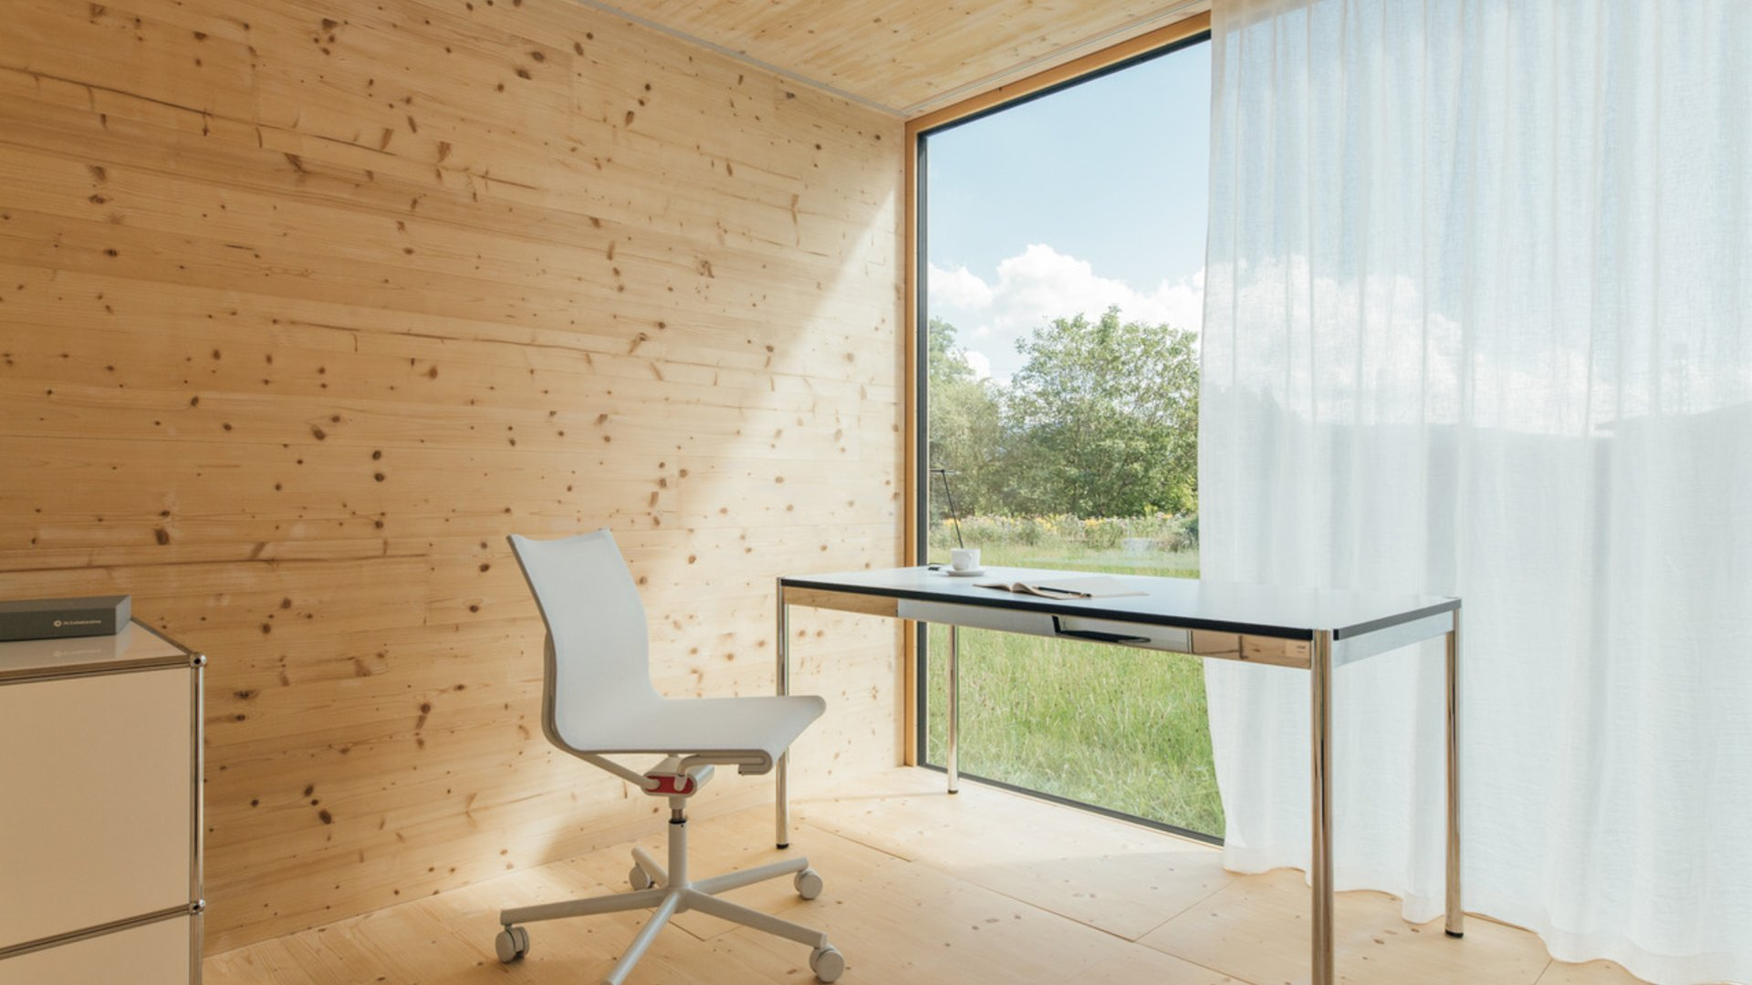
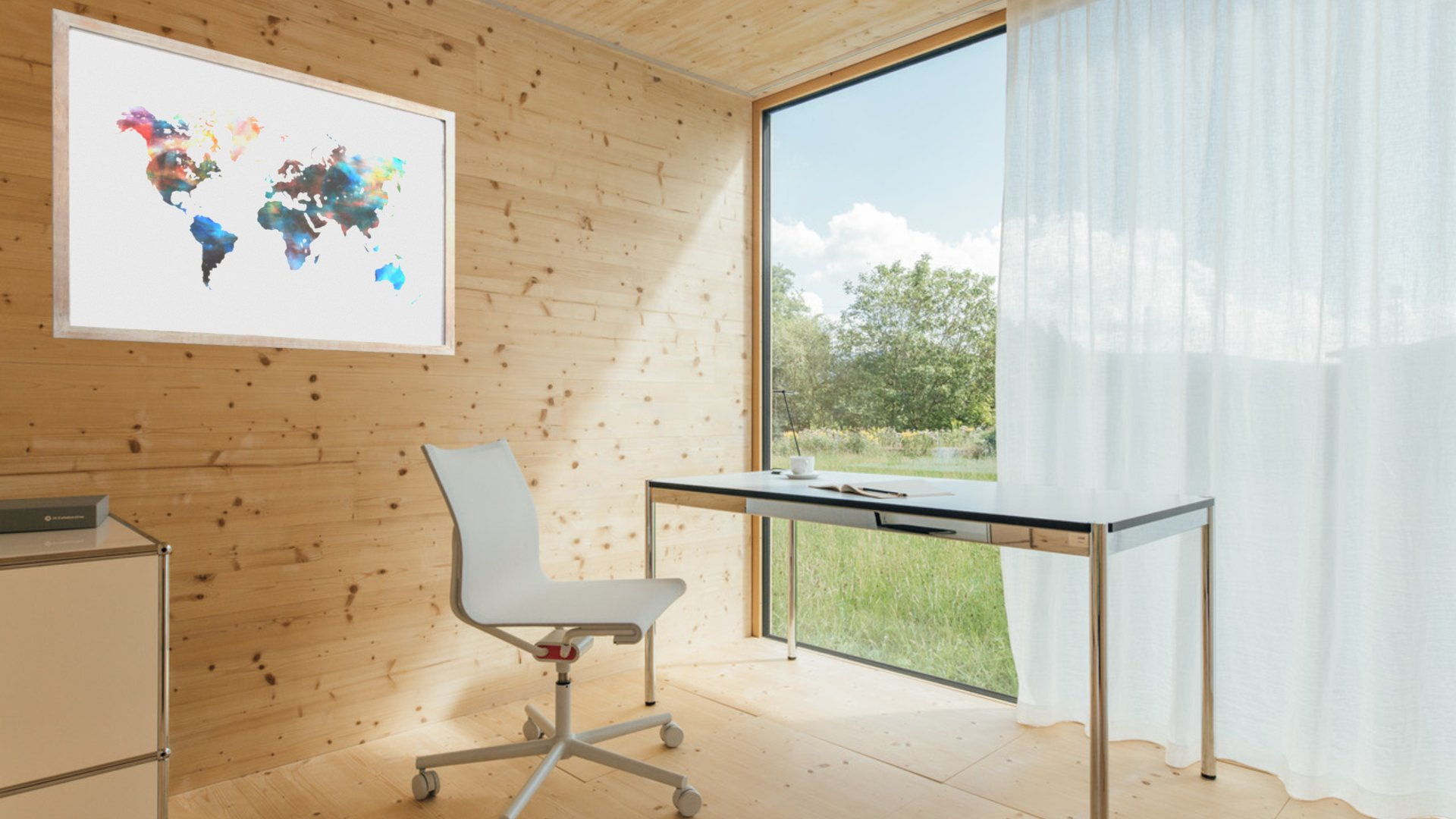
+ wall art (283, 209)
